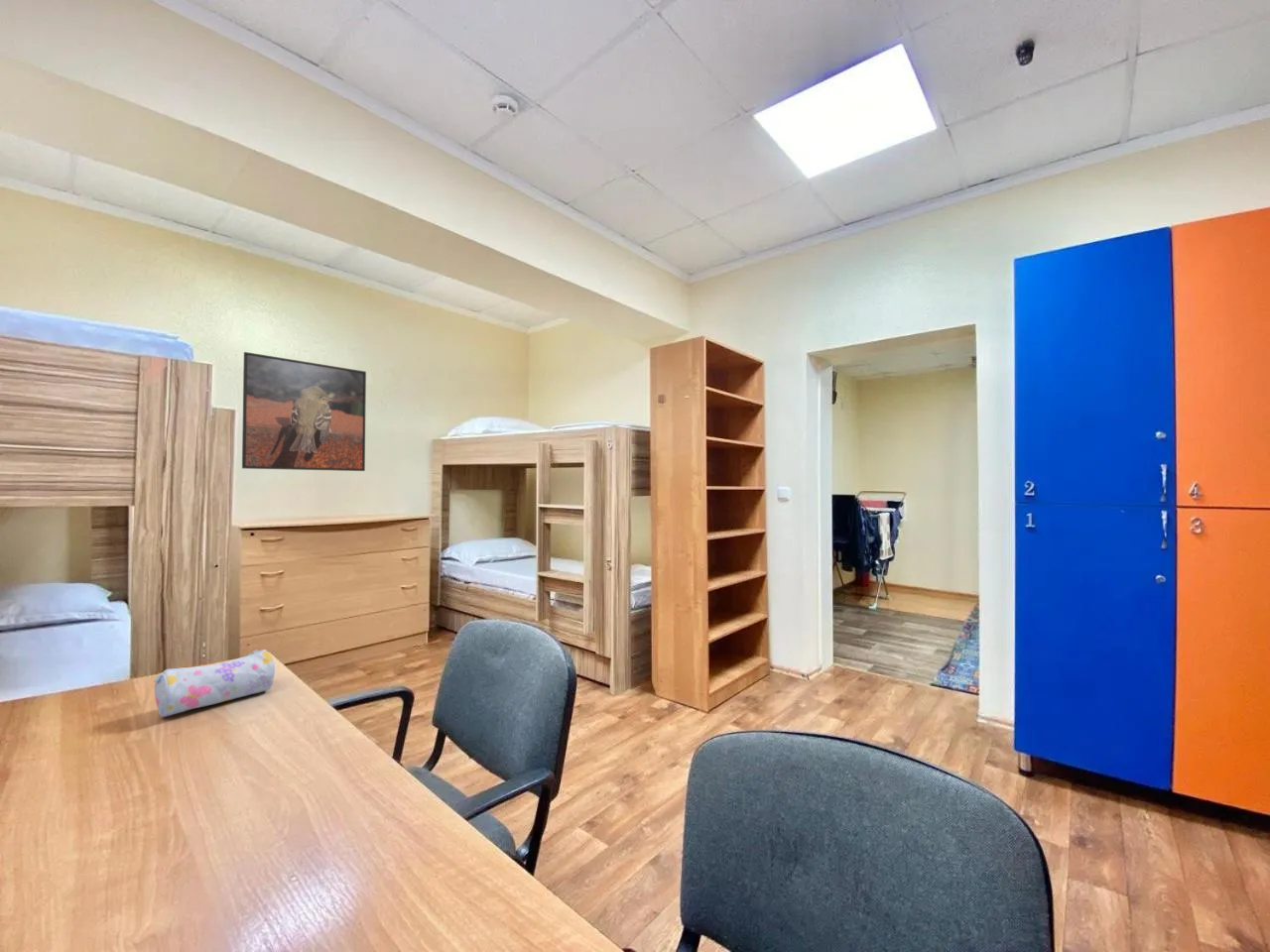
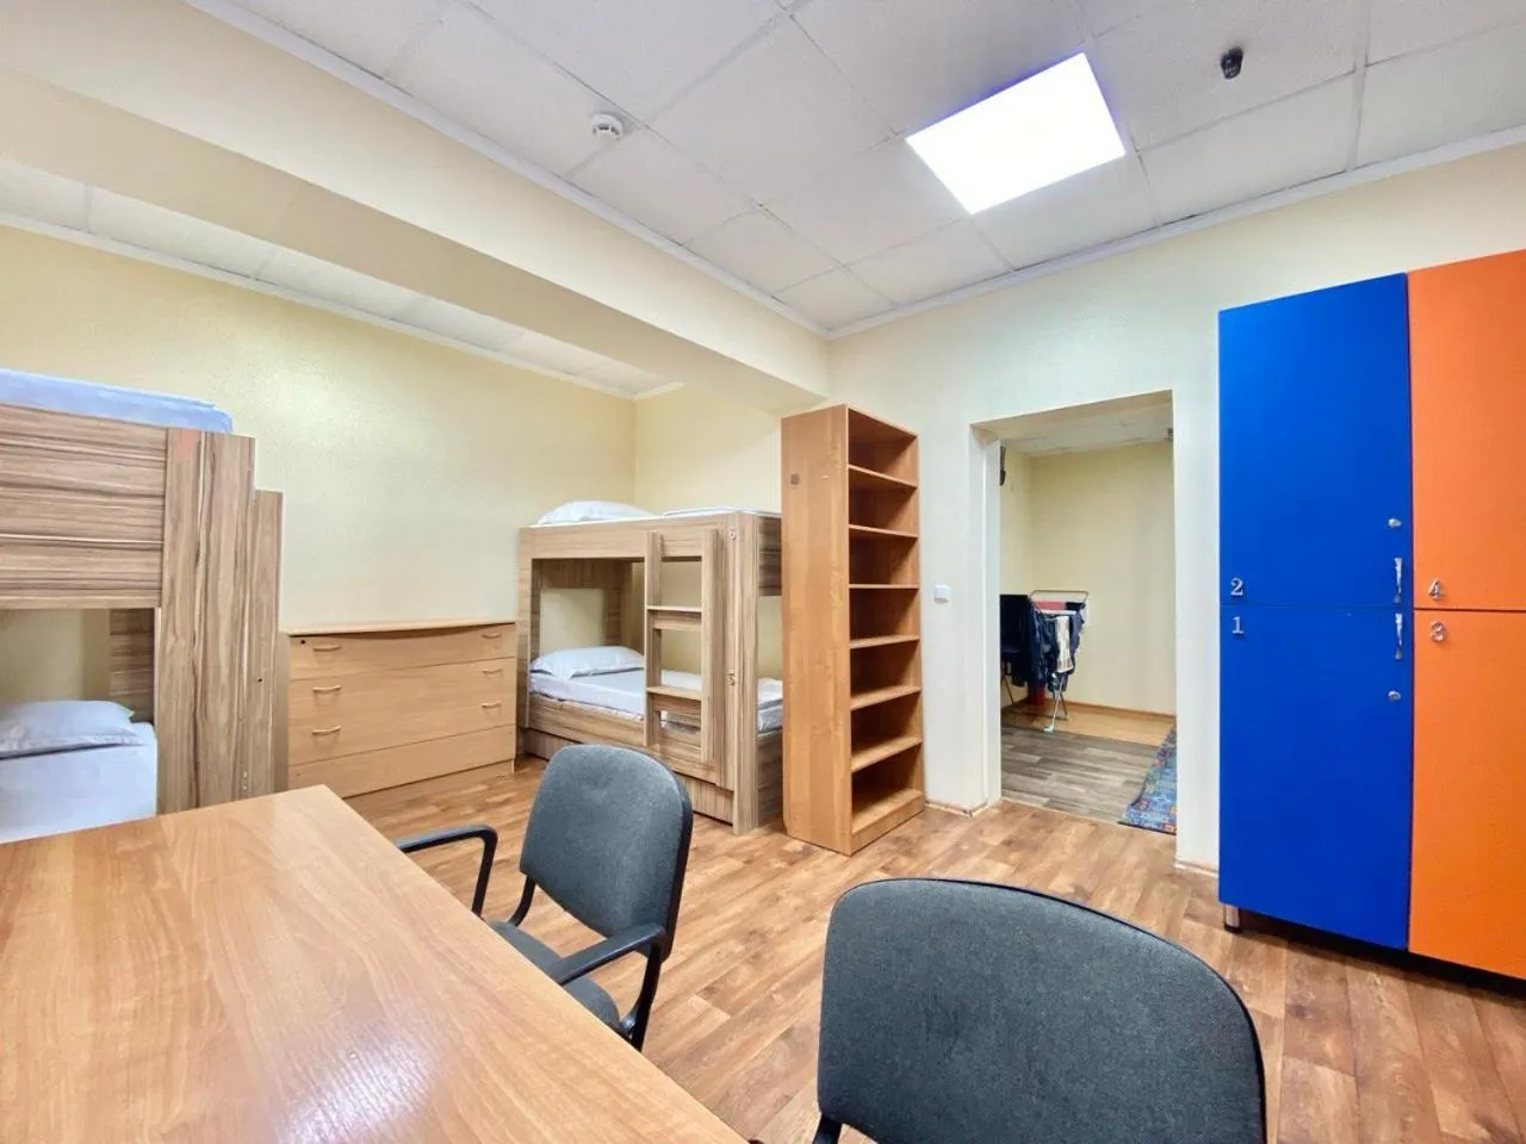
- pencil case (217, 680)
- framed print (309, 416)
